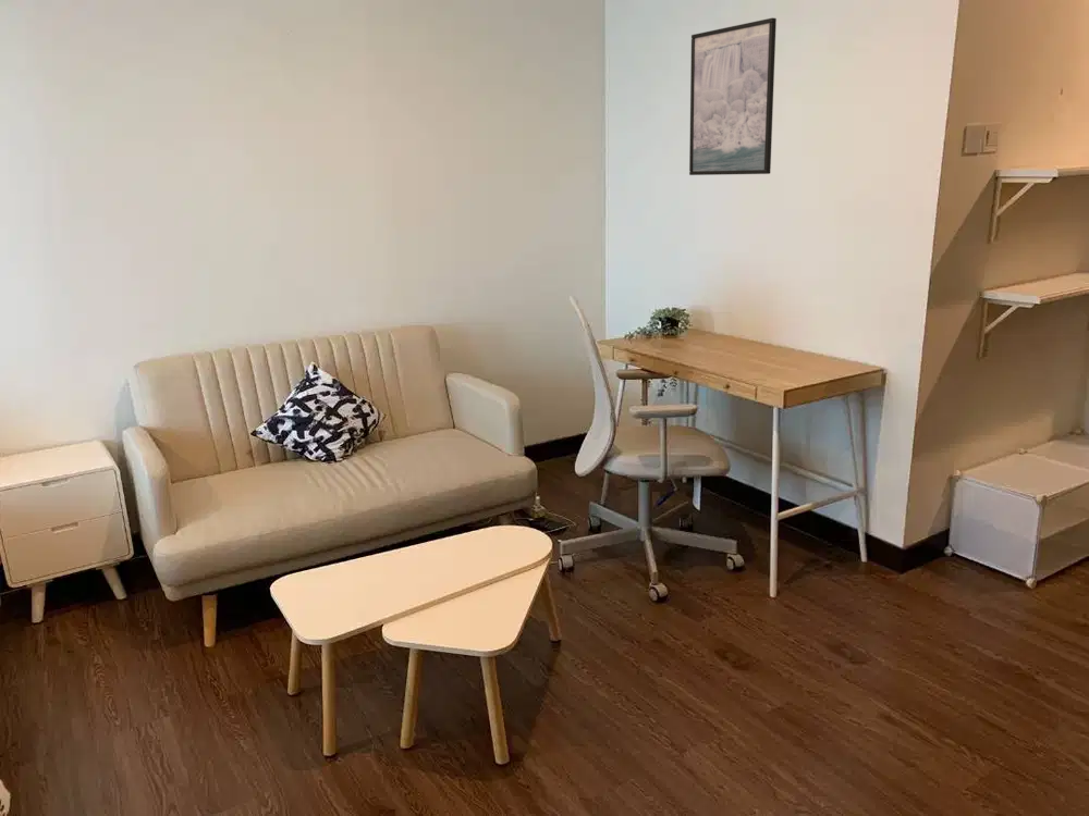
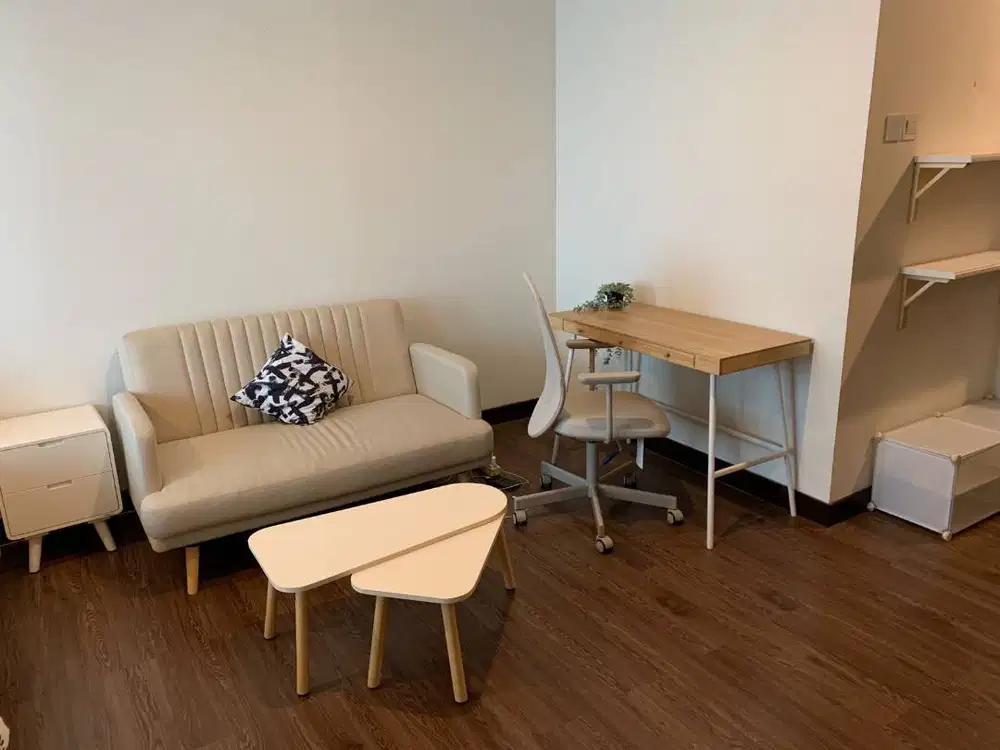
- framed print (730, 101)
